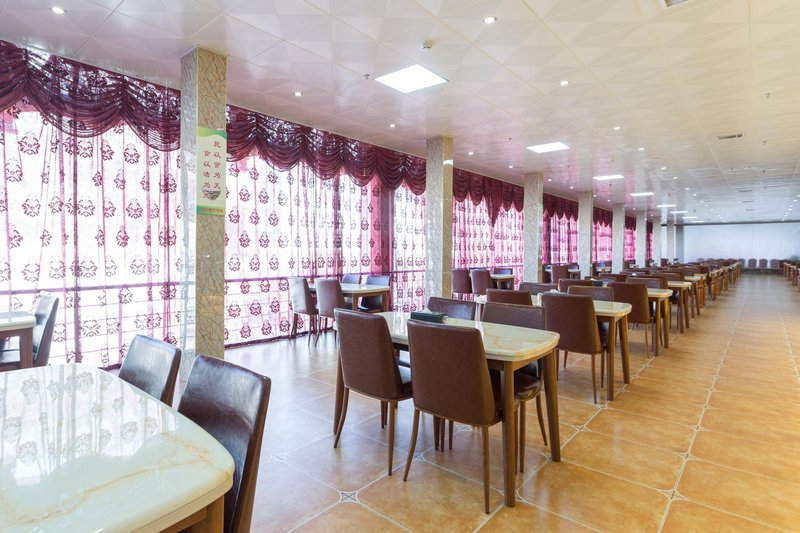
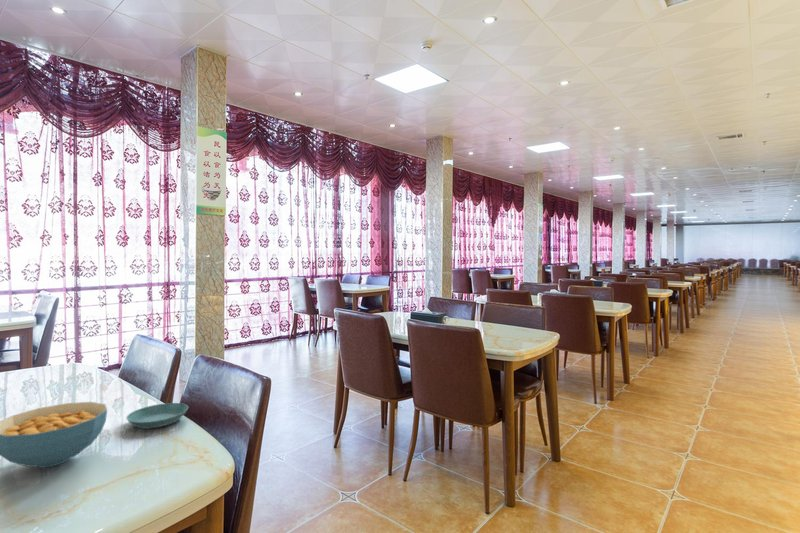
+ cereal bowl (53, 439)
+ saucer (158, 416)
